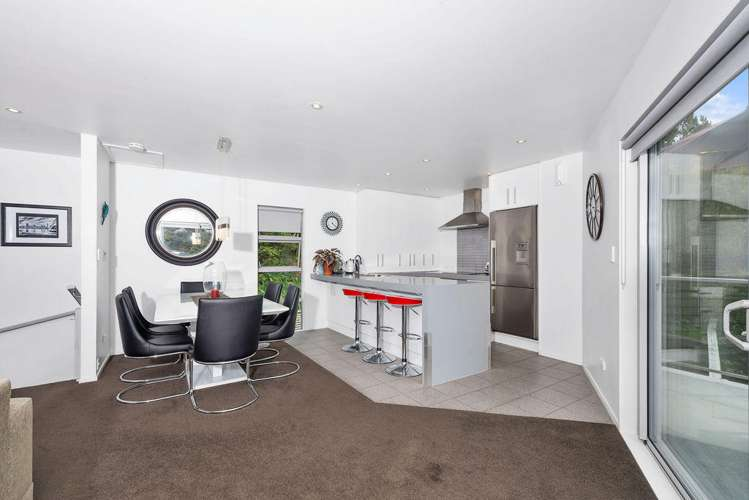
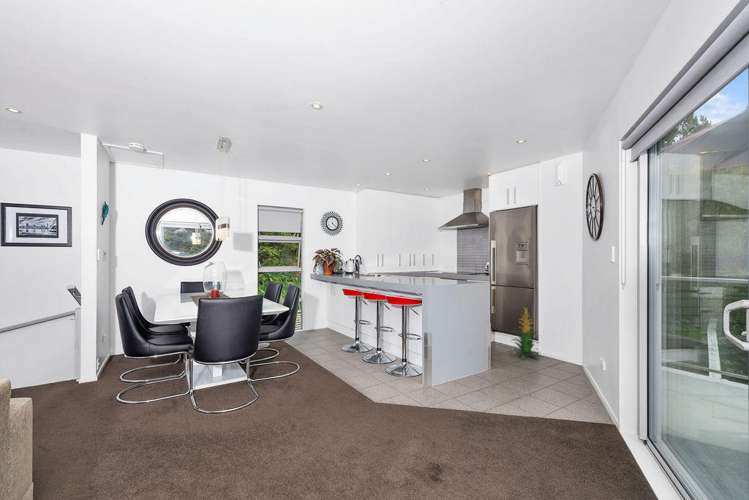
+ indoor plant (526, 331)
